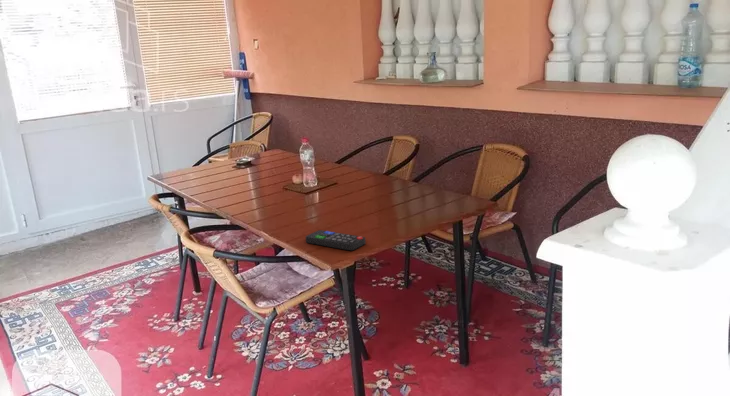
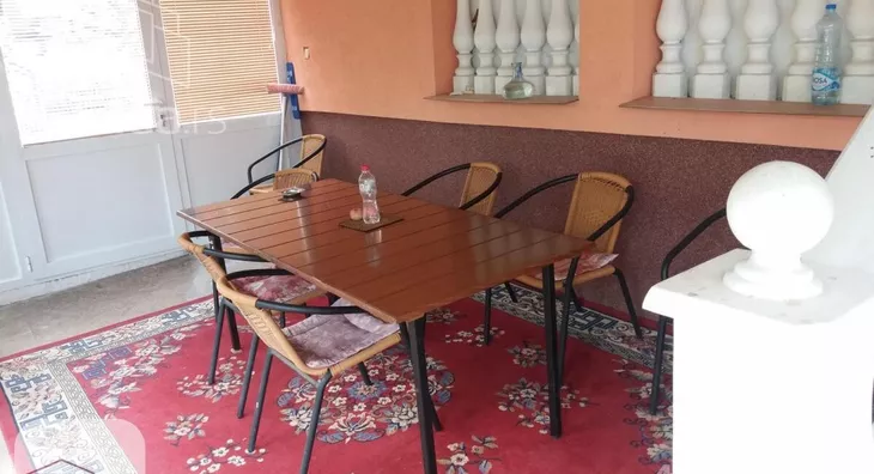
- remote control (335, 239)
